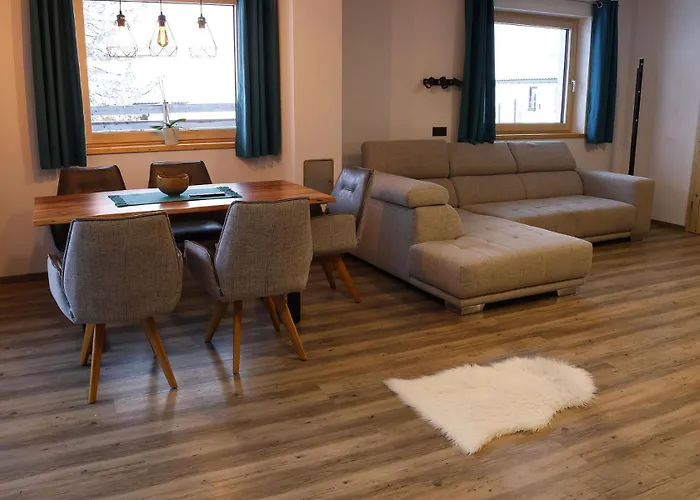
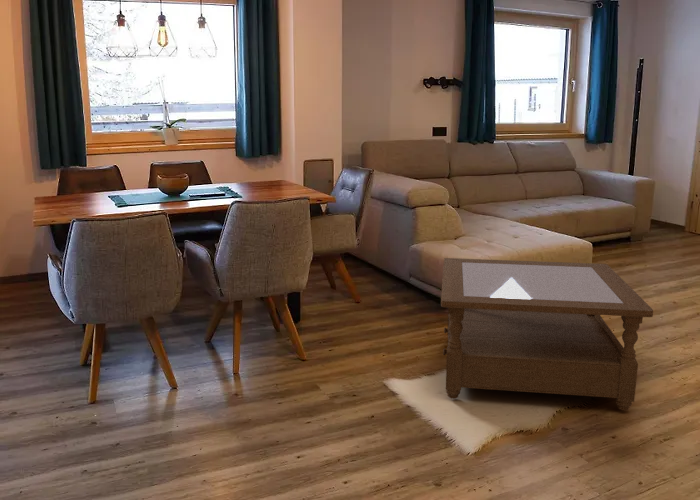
+ coffee table (530, 326)
